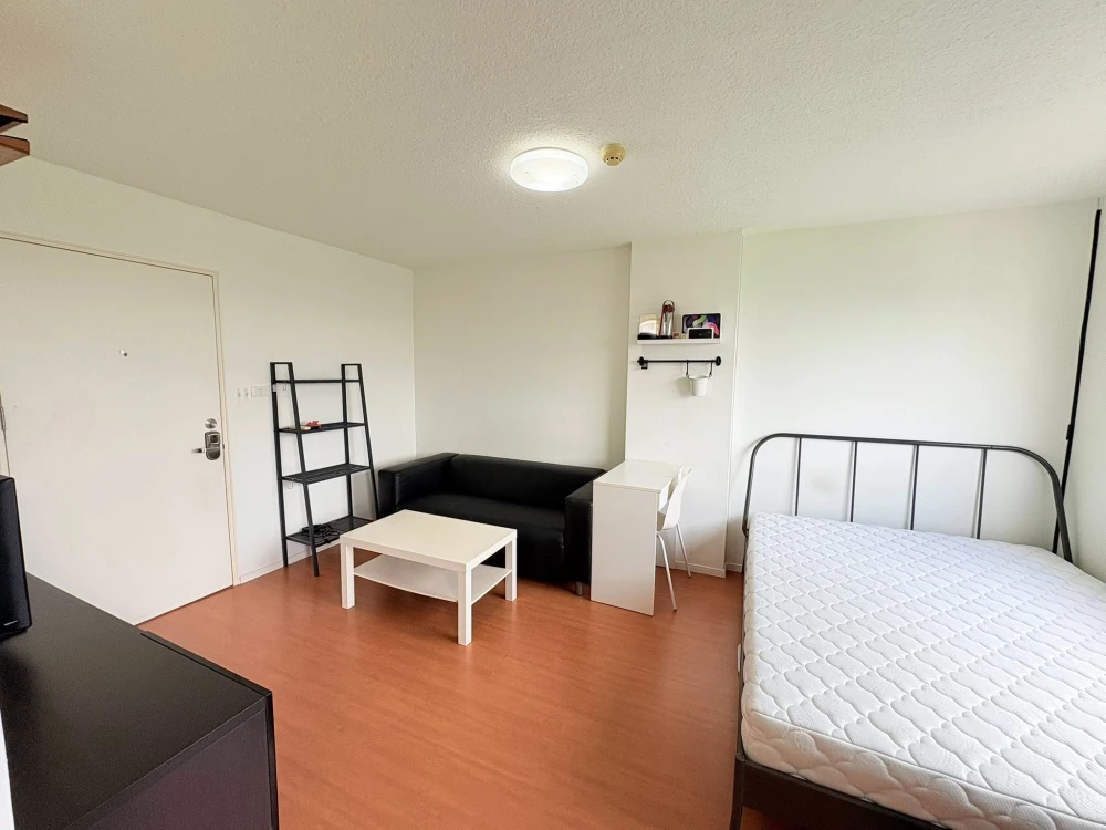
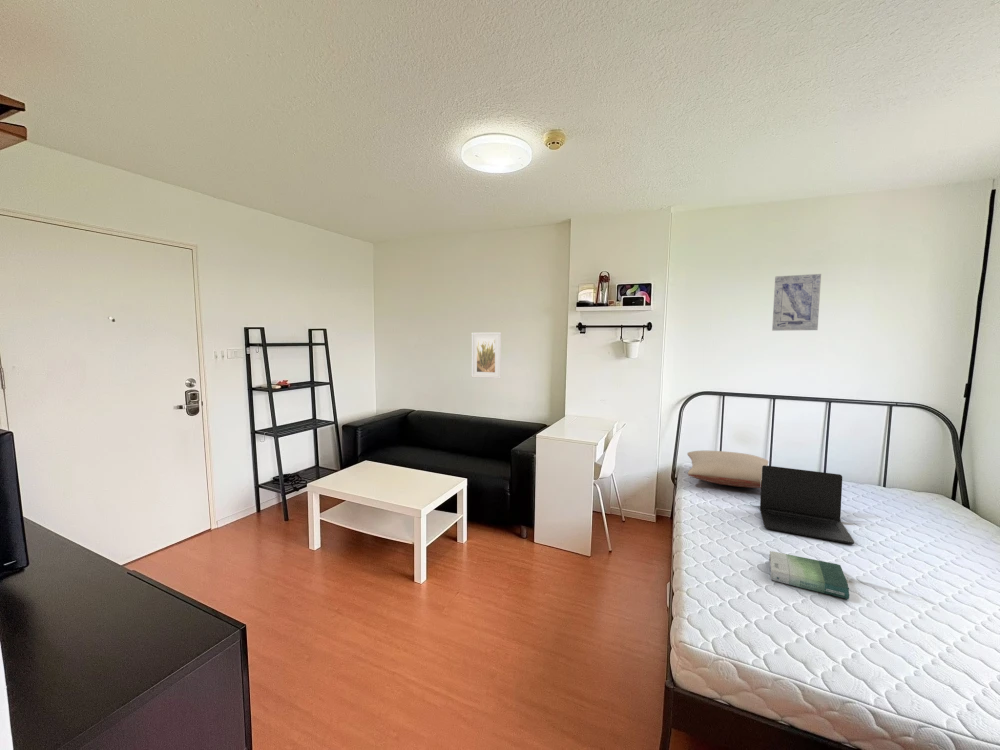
+ pillow (730, 467)
+ book (805, 572)
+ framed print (486, 355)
+ wall art (796, 302)
+ laptop (803, 501)
